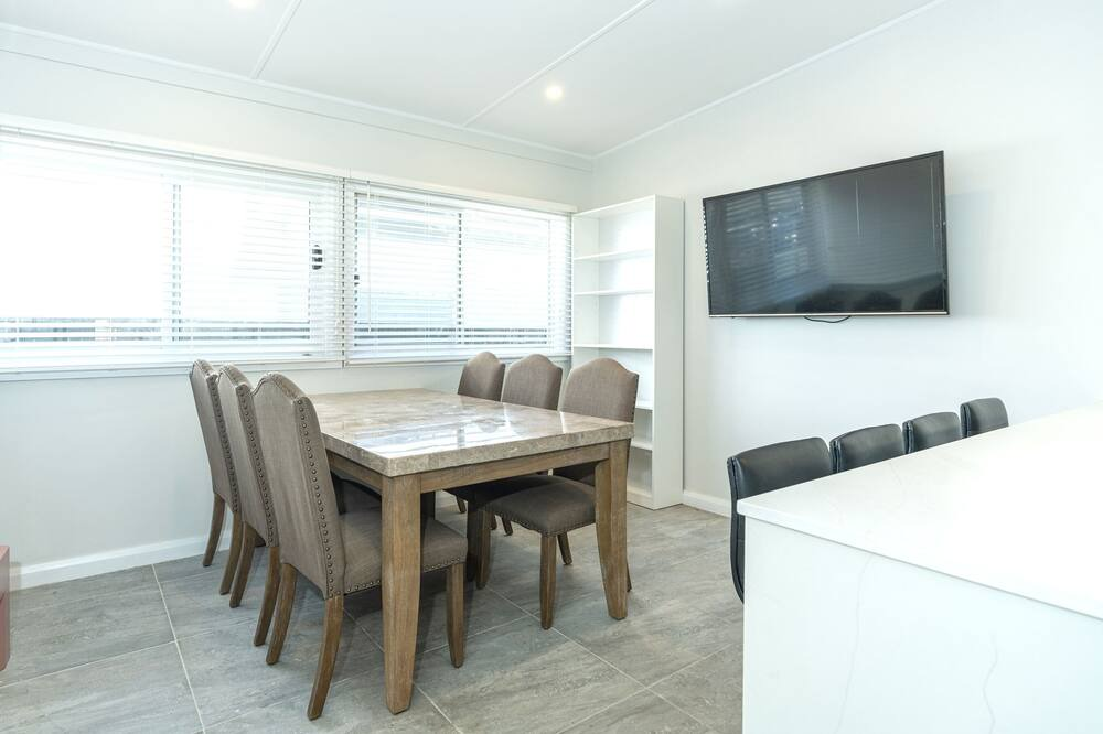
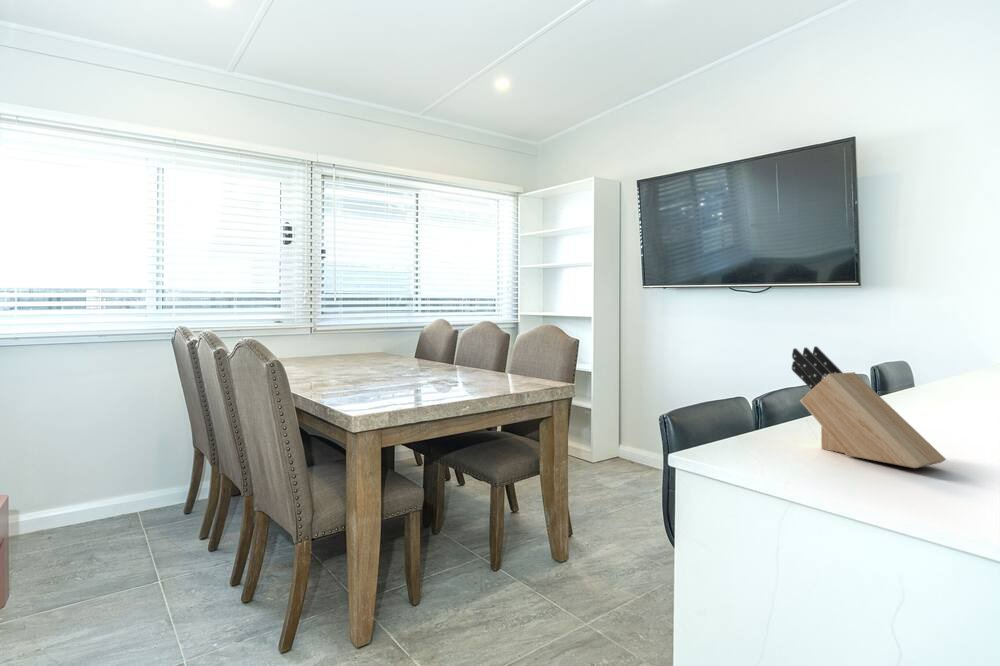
+ knife block (857, 400)
